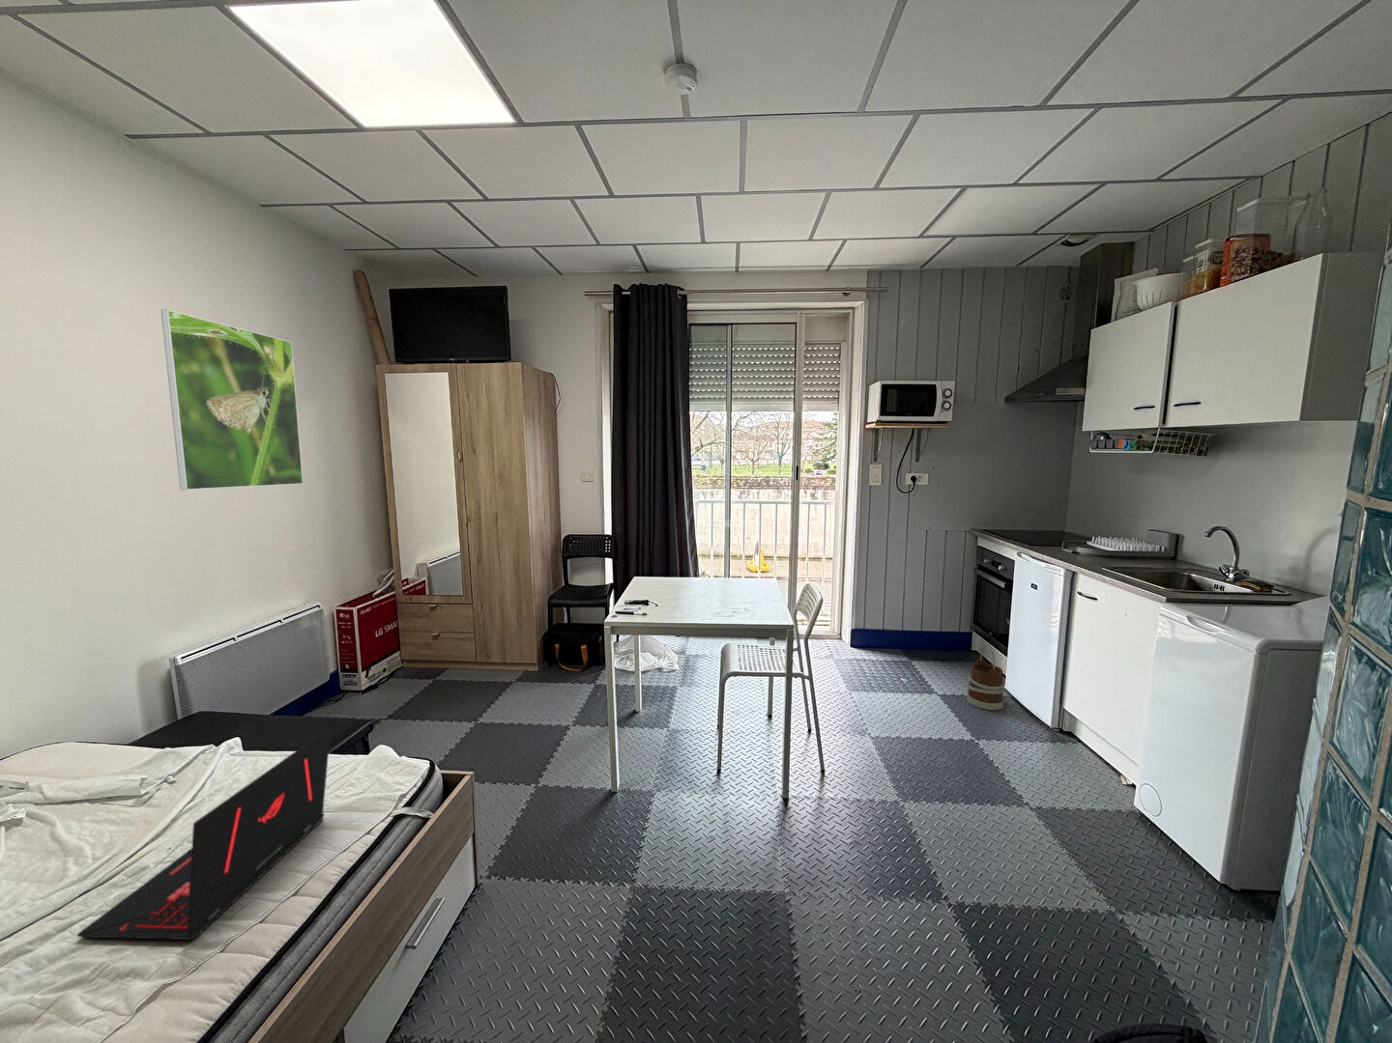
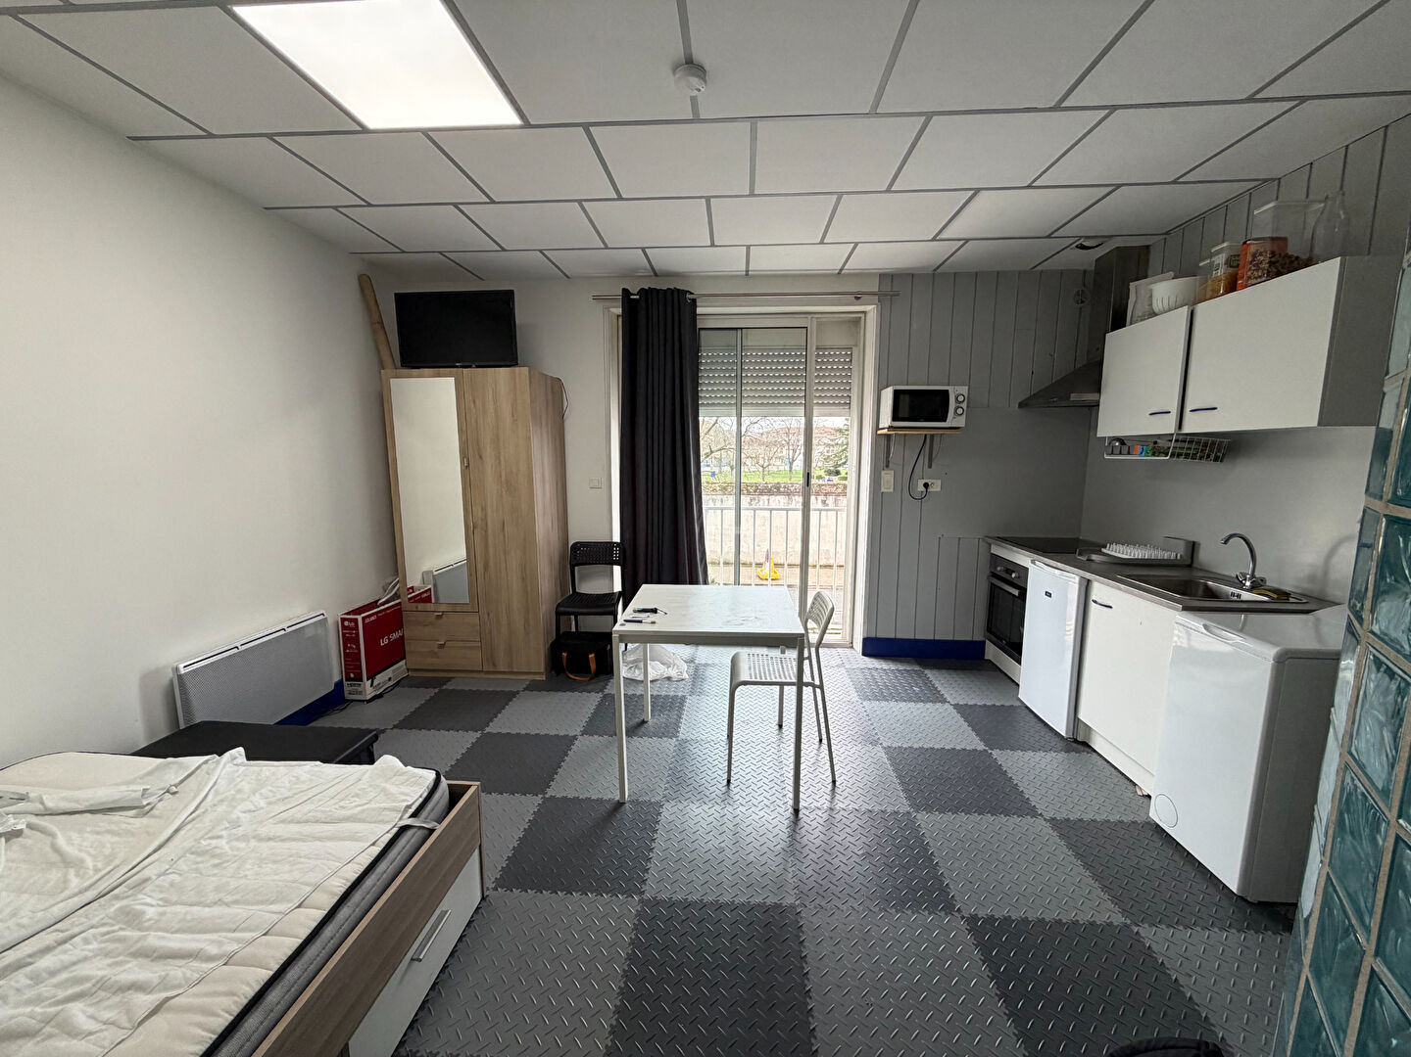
- wooden bucket (986, 674)
- laptop (221, 818)
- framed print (241, 409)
